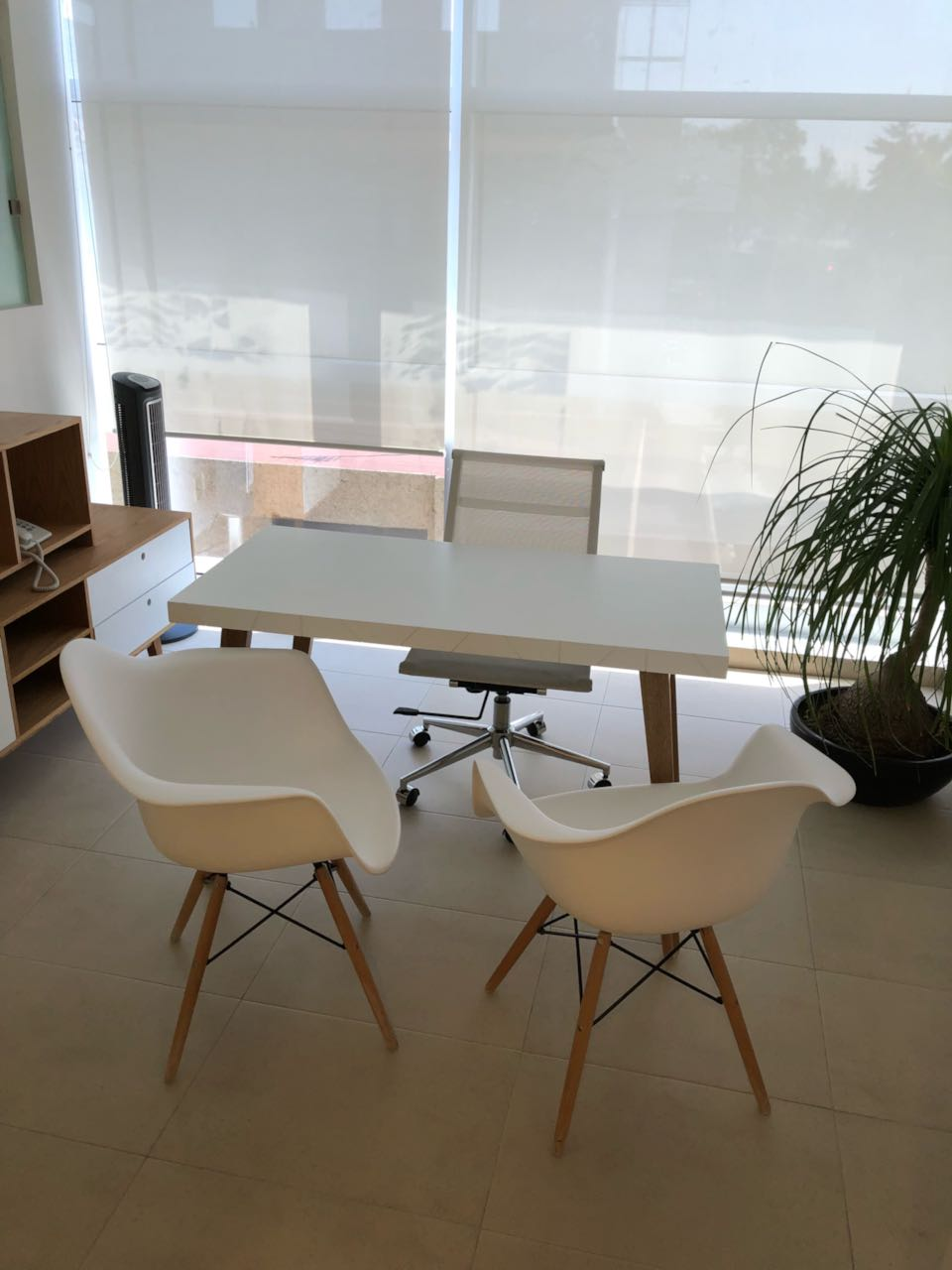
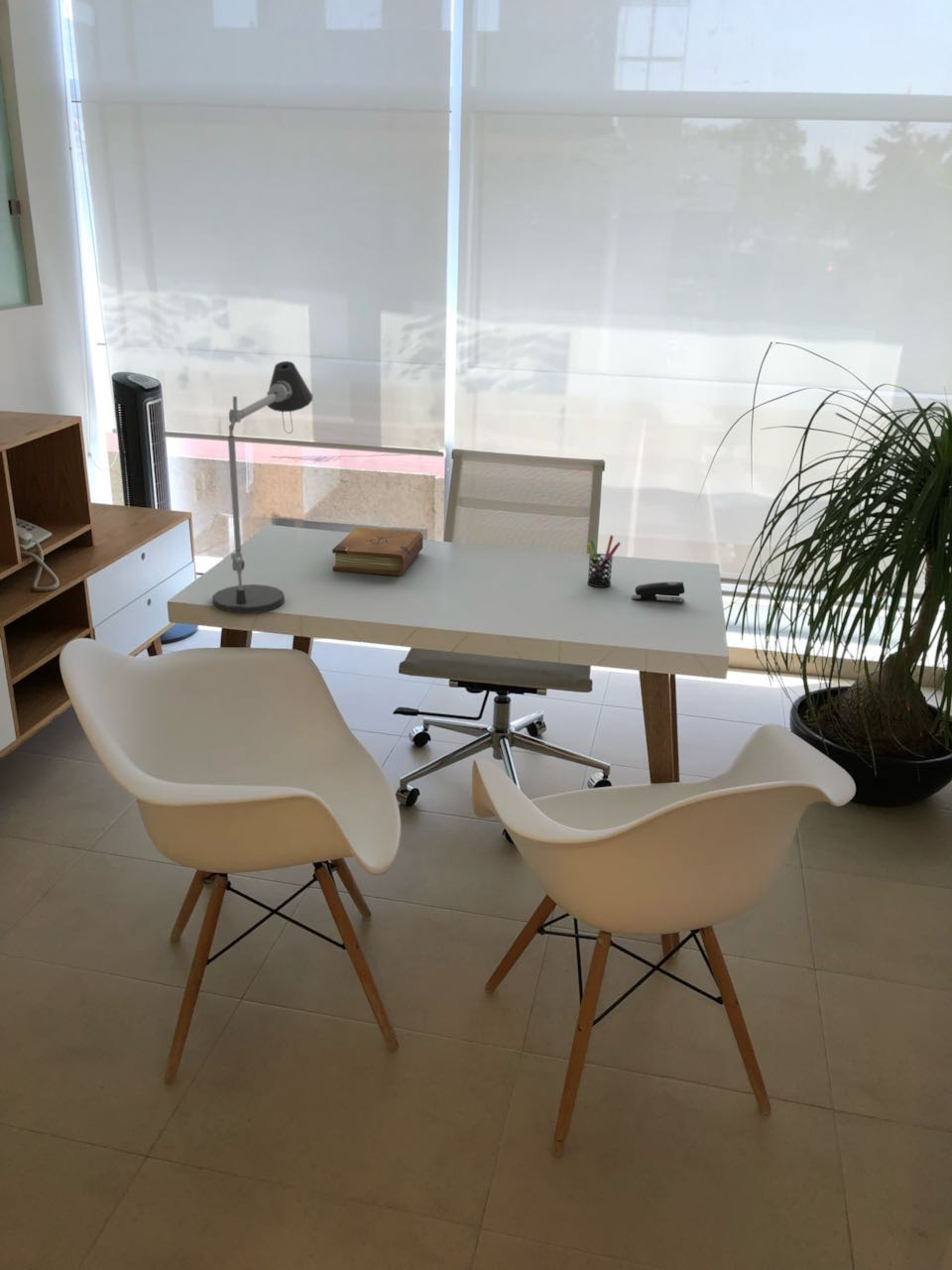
+ pen holder (600, 560)
+ stapler (658, 589)
+ diary (379, 550)
+ desk lamp (237, 485)
